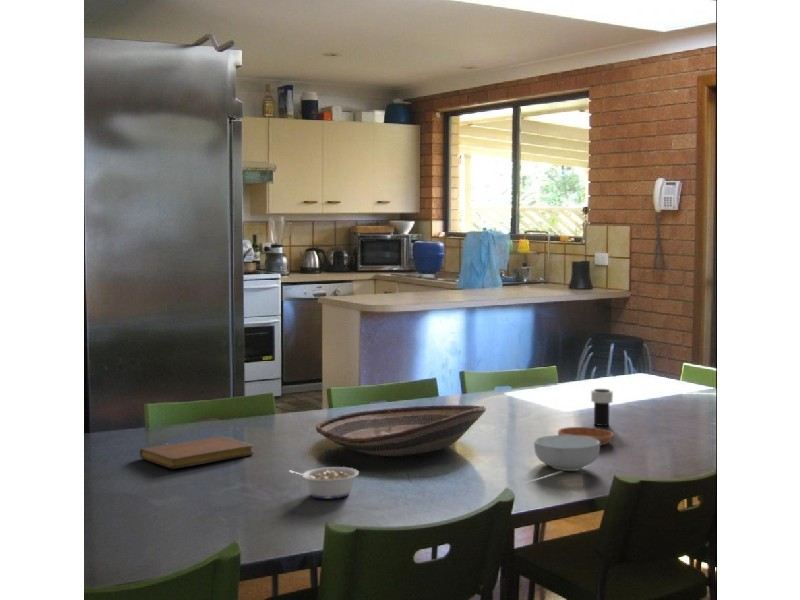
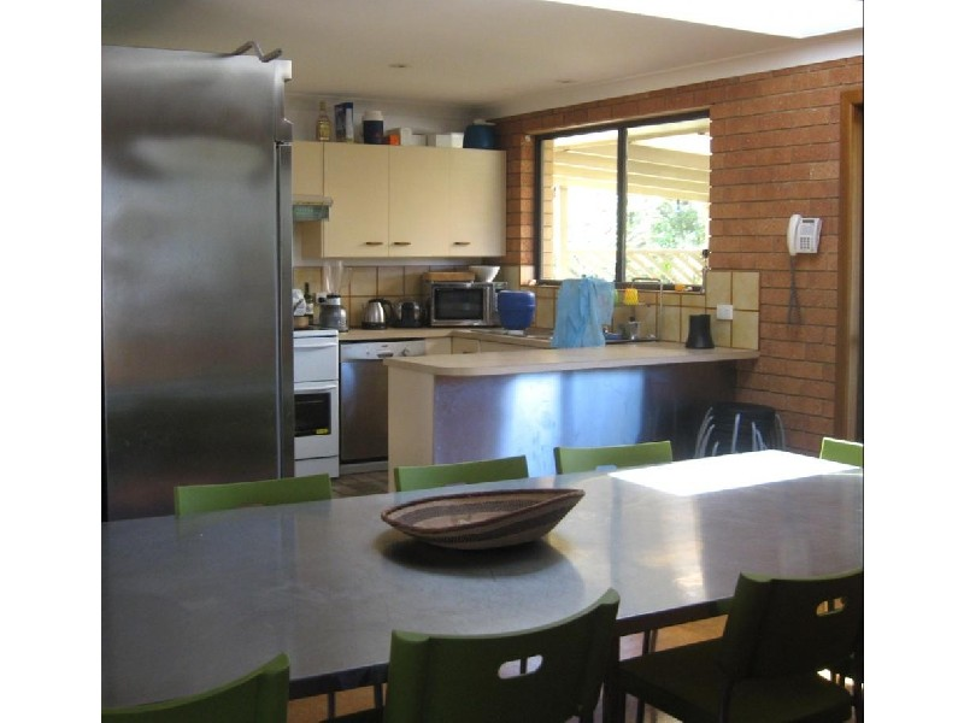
- cup (601, 407)
- cereal bowl (566, 454)
- notebook (197, 451)
- saucer (585, 436)
- legume (328, 482)
